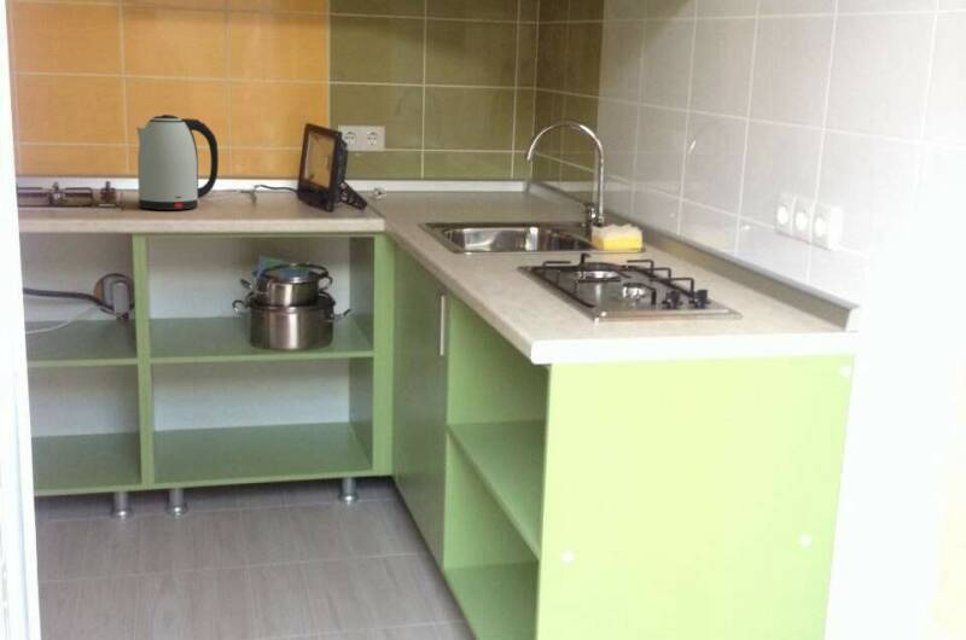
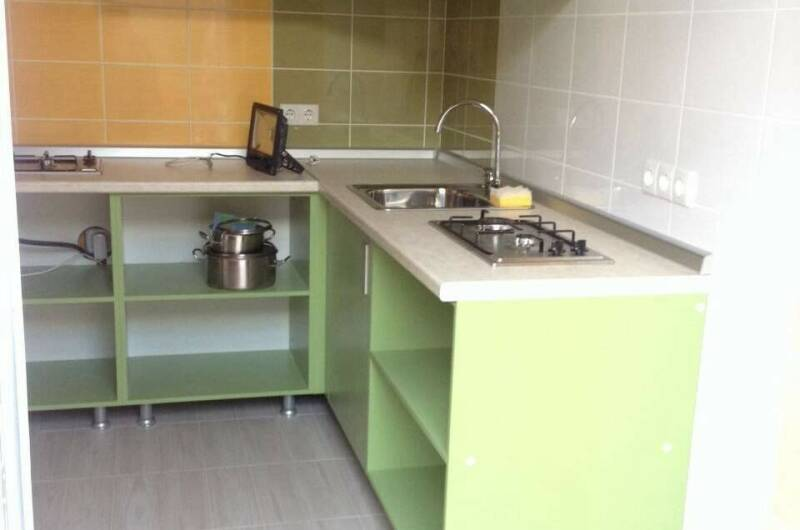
- kettle (178, 161)
